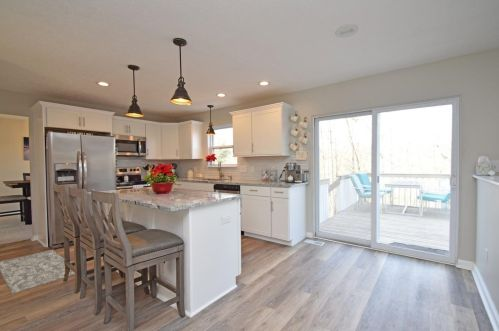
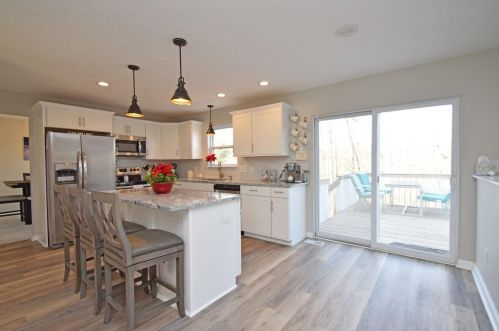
- rug (36, 267)
